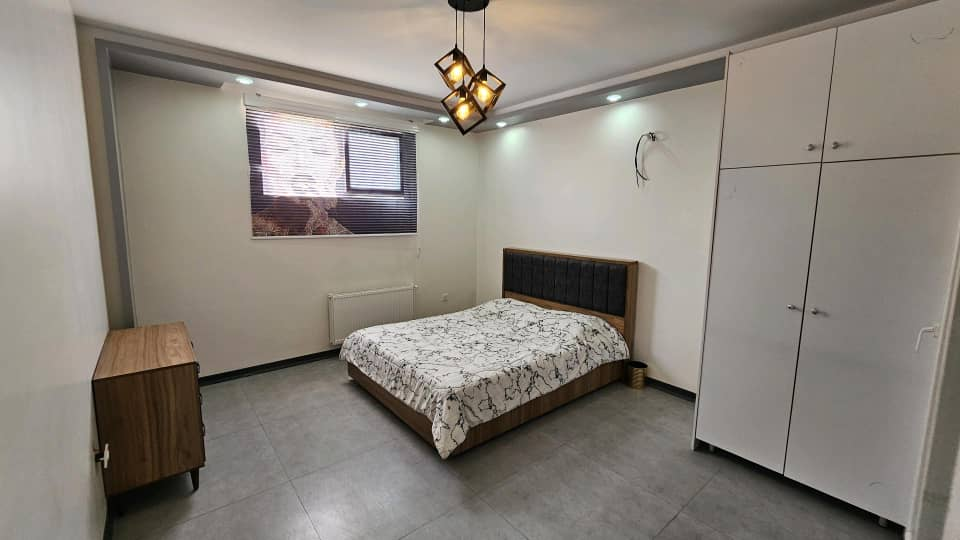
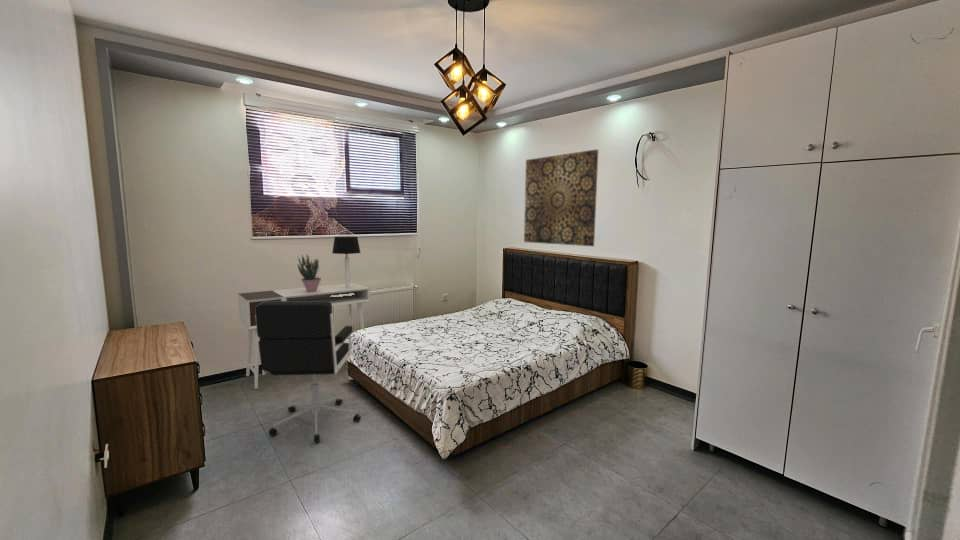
+ desk (308, 300)
+ wall art (557, 200)
+ table lamp (346, 262)
+ potted plant (309, 272)
+ office chair (308, 362)
